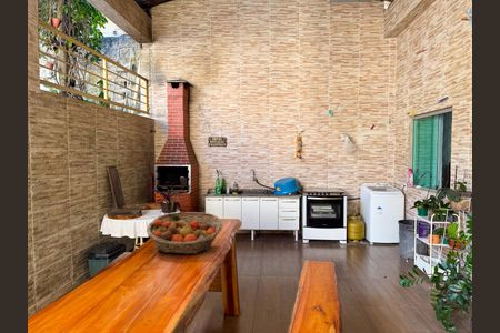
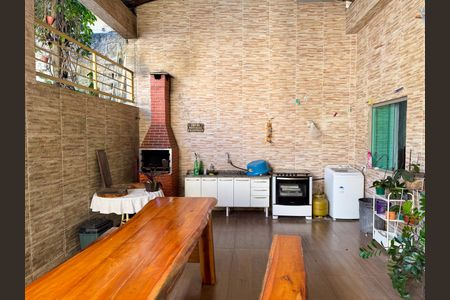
- fruit basket (184, 232)
